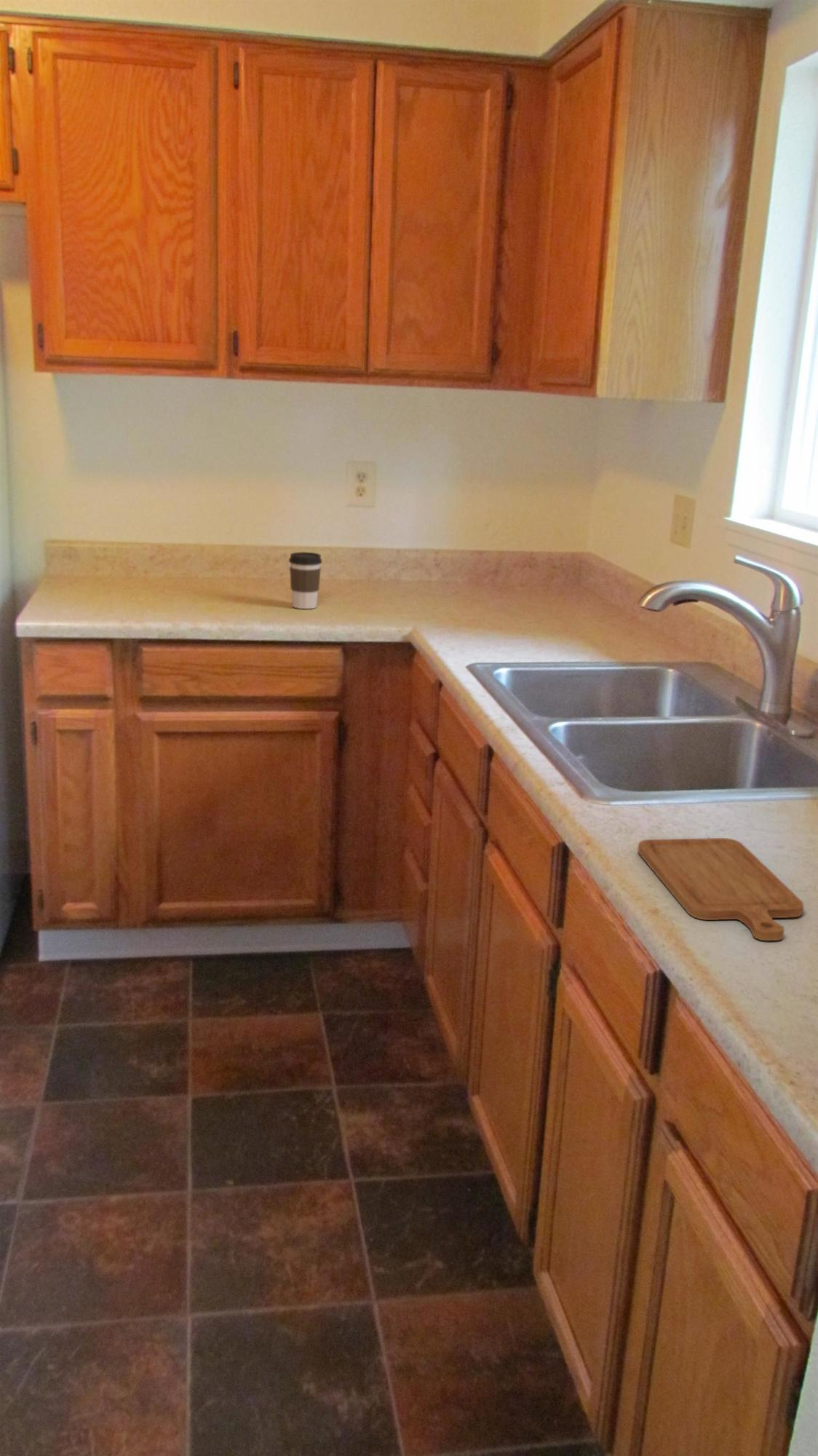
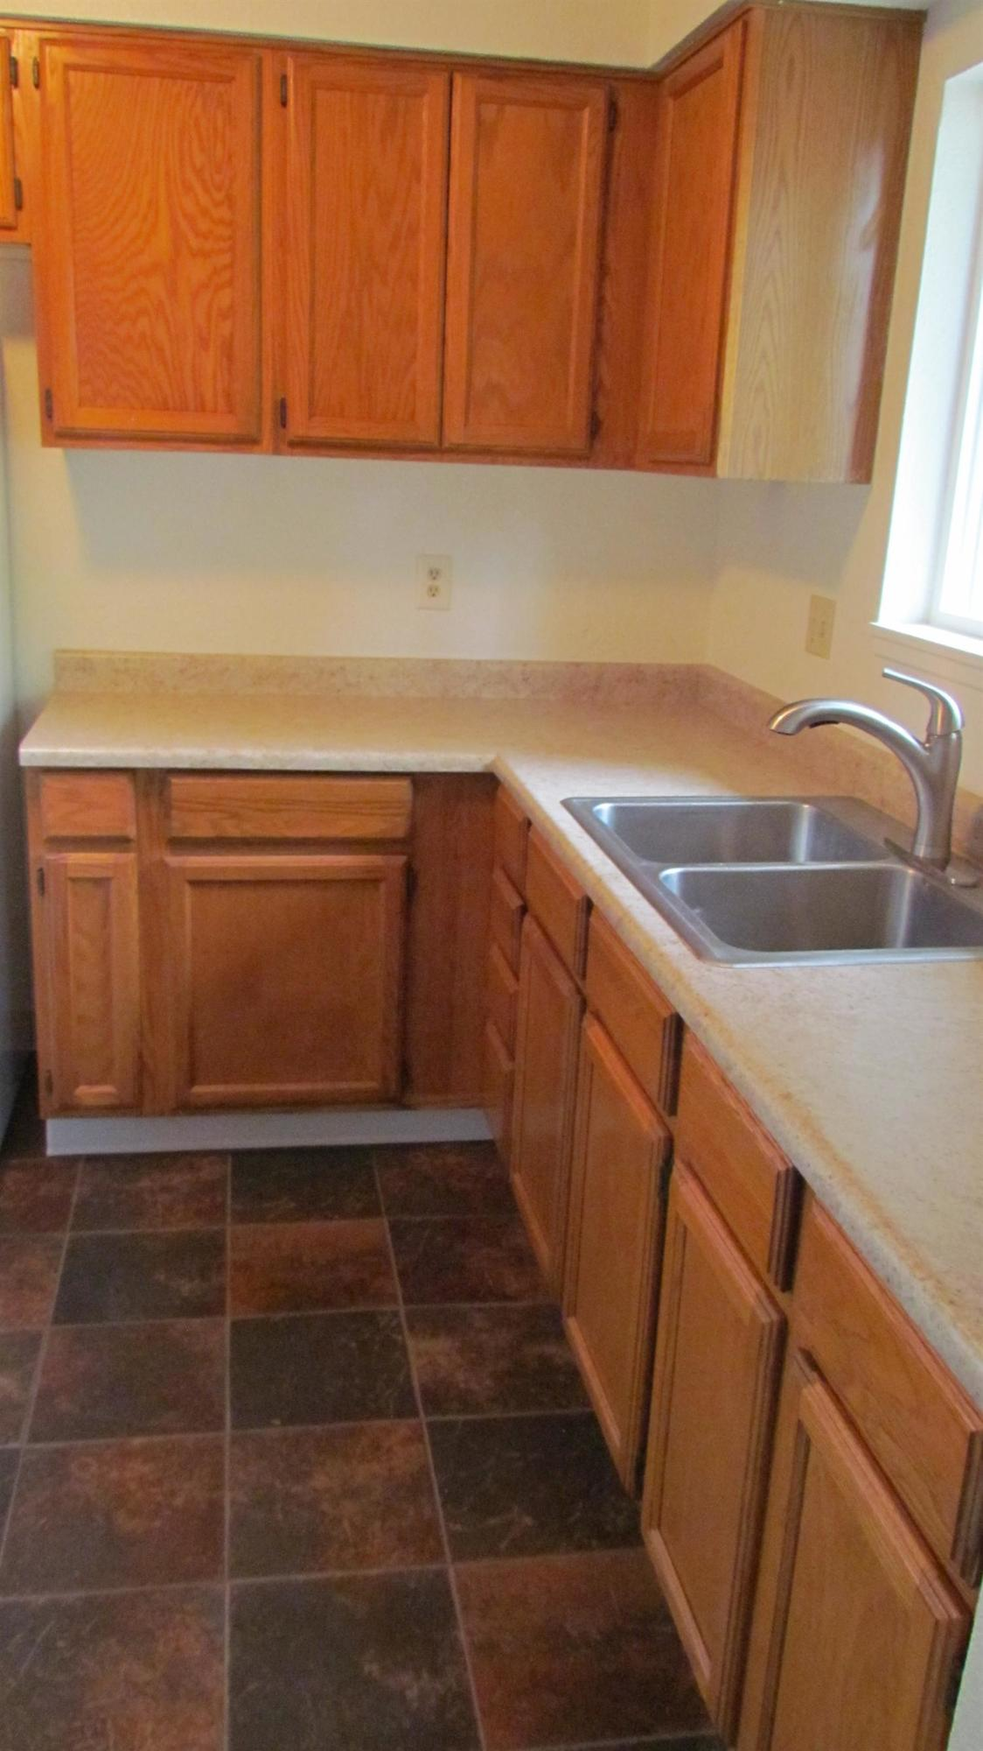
- coffee cup (305, 580)
- chopping board (725, 885)
